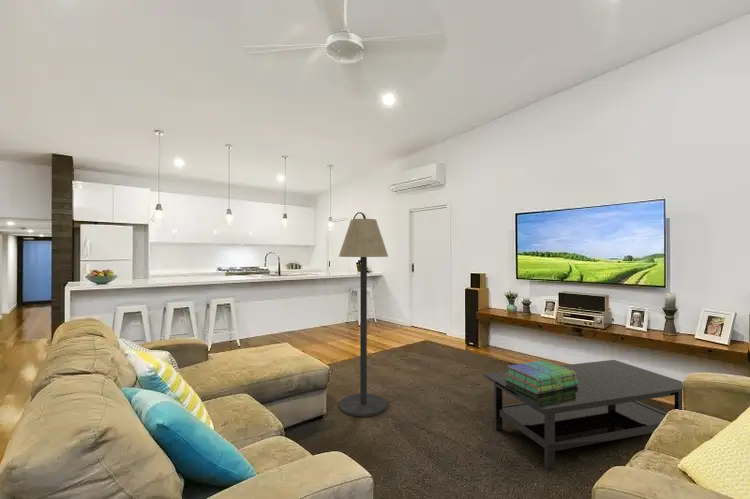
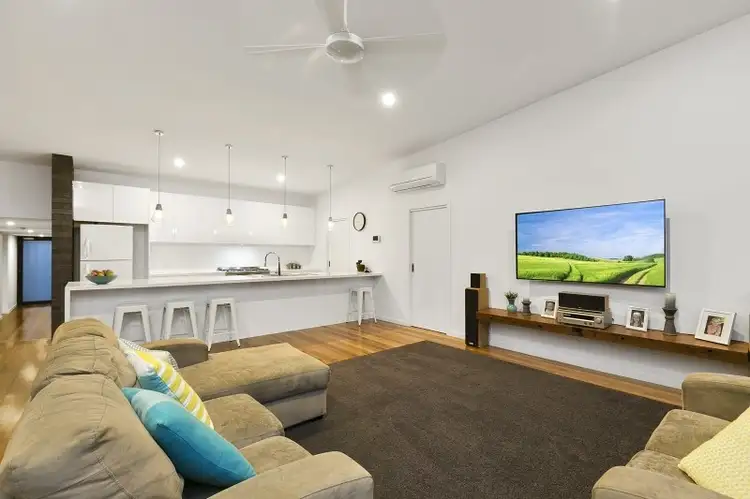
- stack of books (540, 375)
- floor lamp (363, 312)
- coffee table (585, 407)
